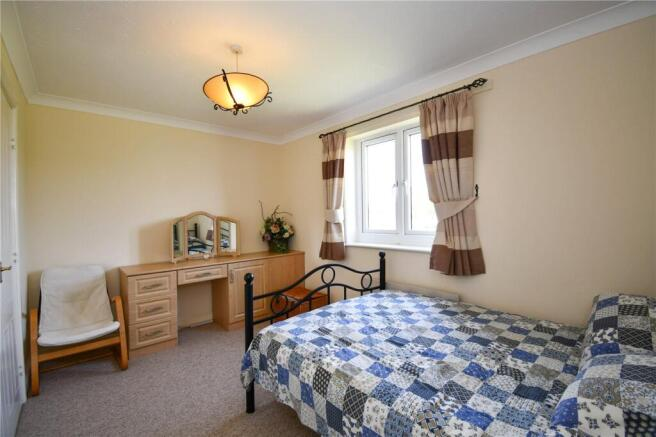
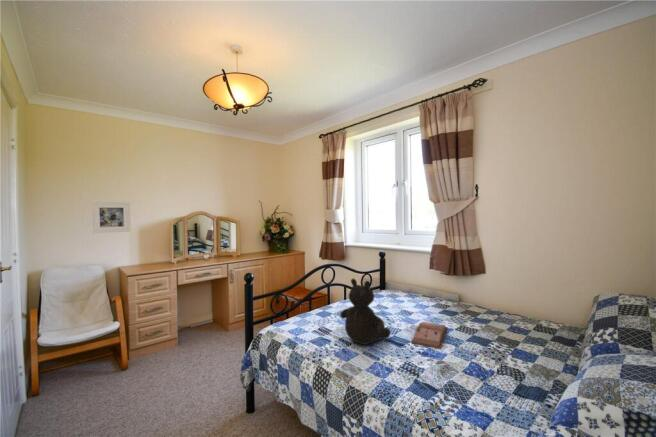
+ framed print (111, 217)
+ hardback book (430, 331)
+ teddy bear (366, 308)
